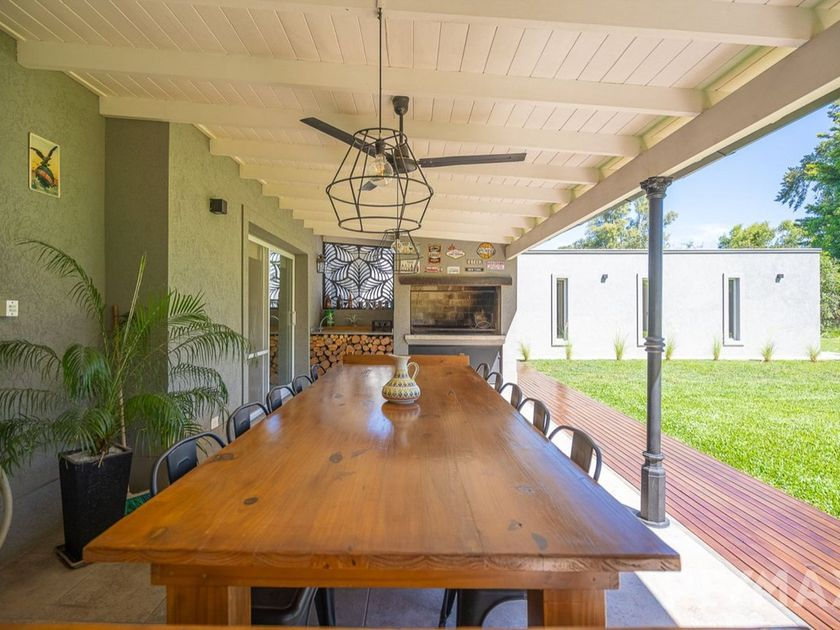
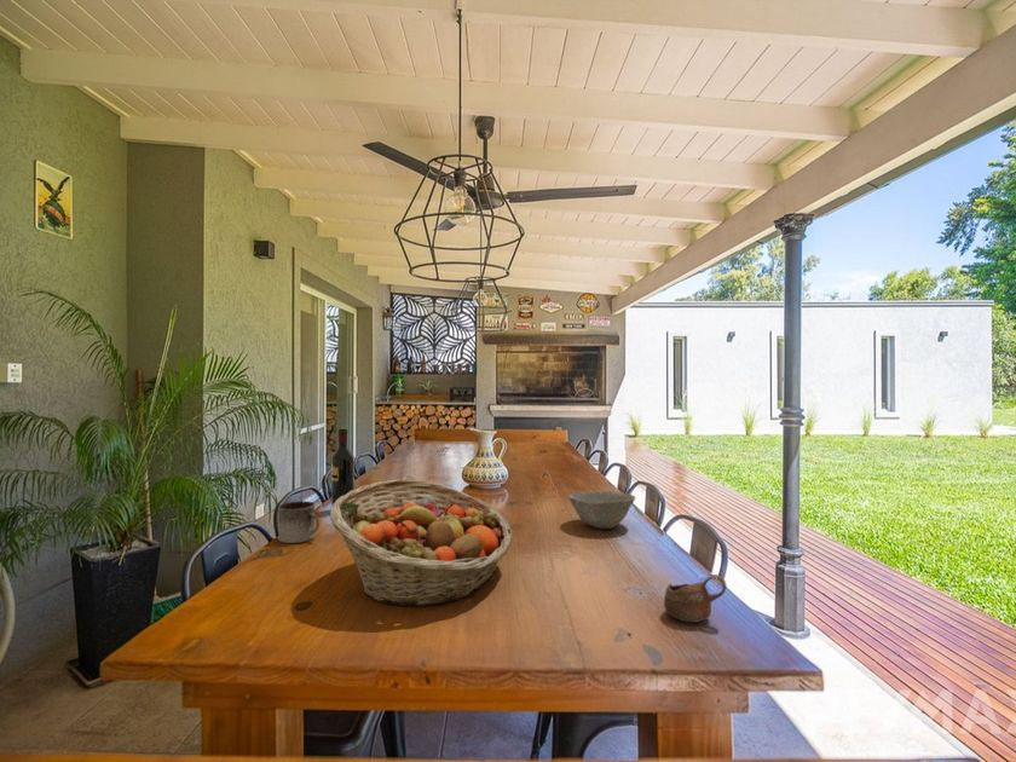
+ cup (692, 595)
+ ceramic bowl (601, 509)
+ mug (301, 521)
+ fruit basket (426, 533)
+ wine bottle (342, 468)
